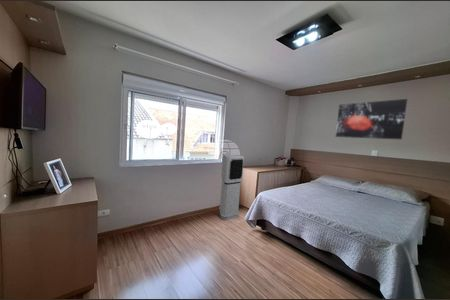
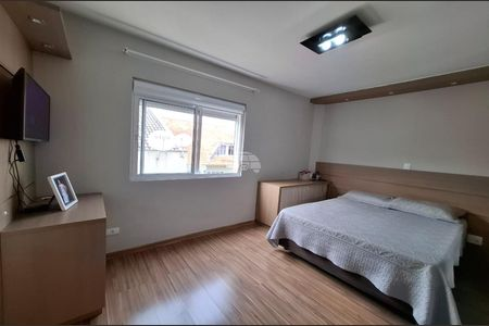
- air purifier (228, 185)
- wall art (367, 120)
